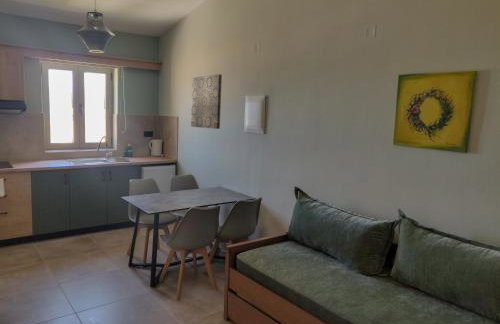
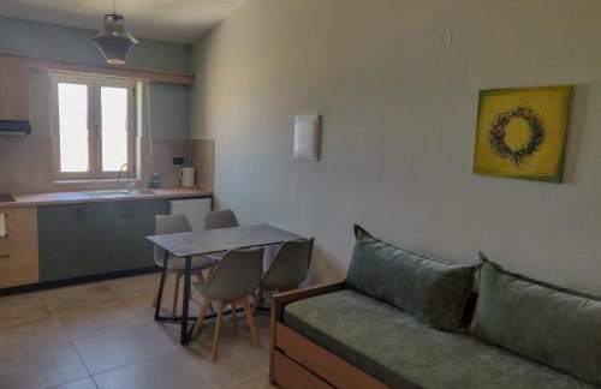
- wall art (205, 102)
